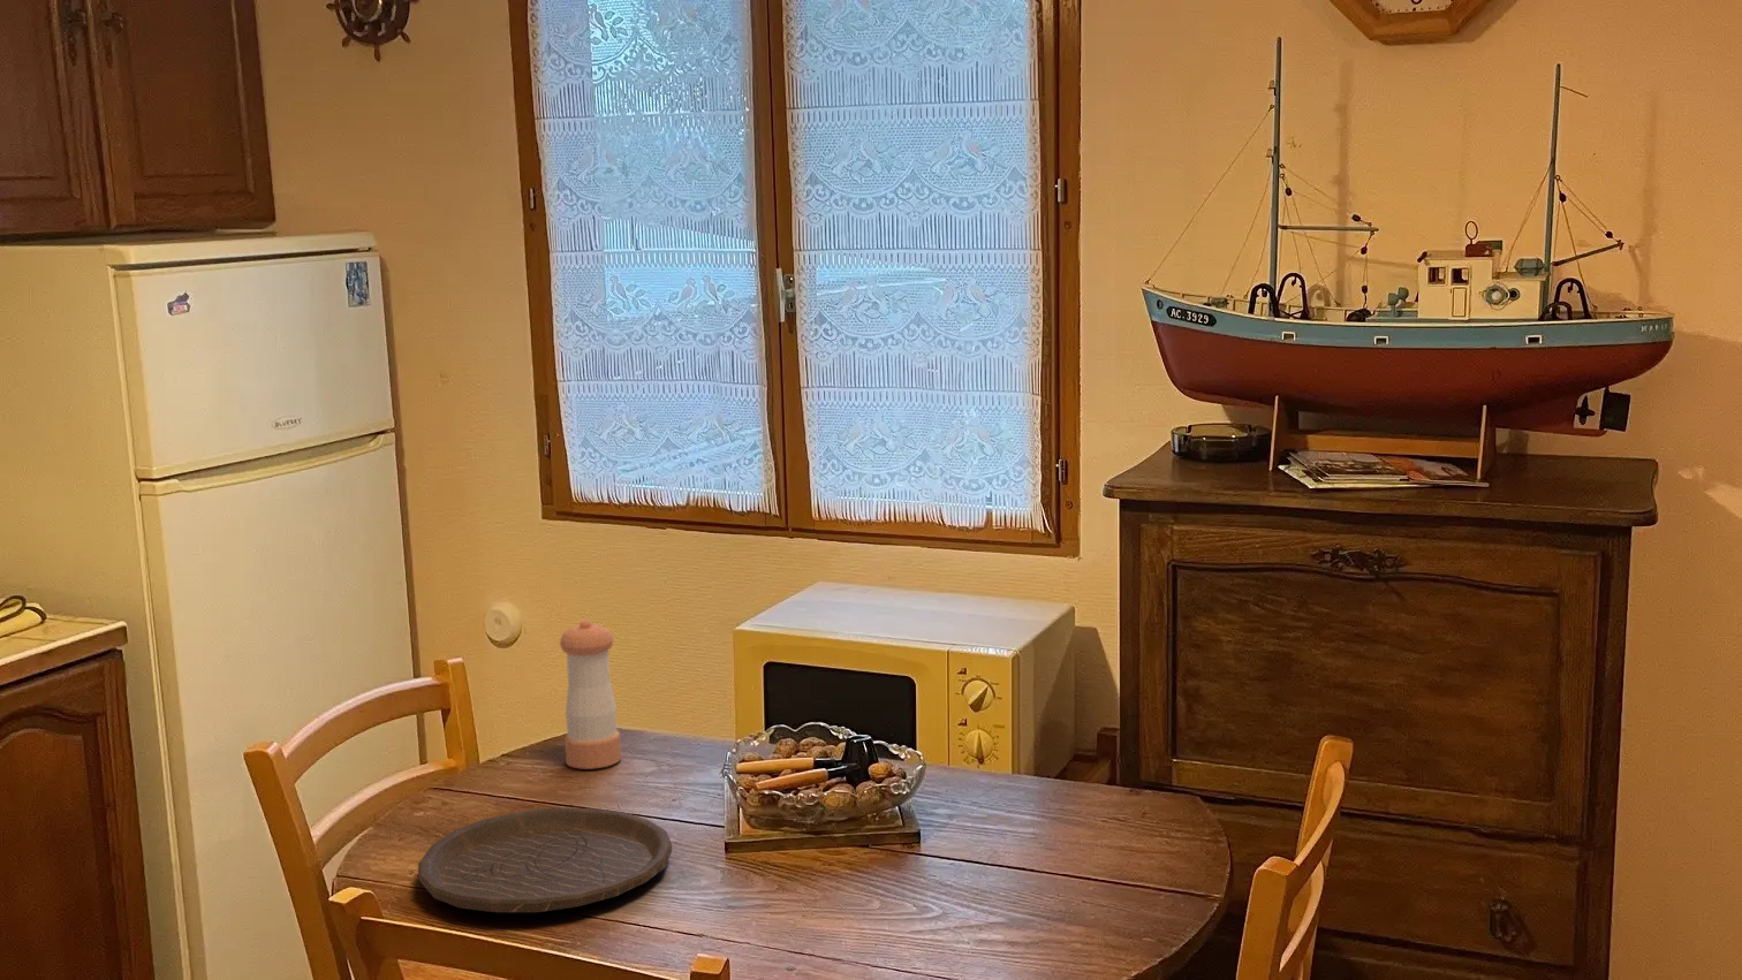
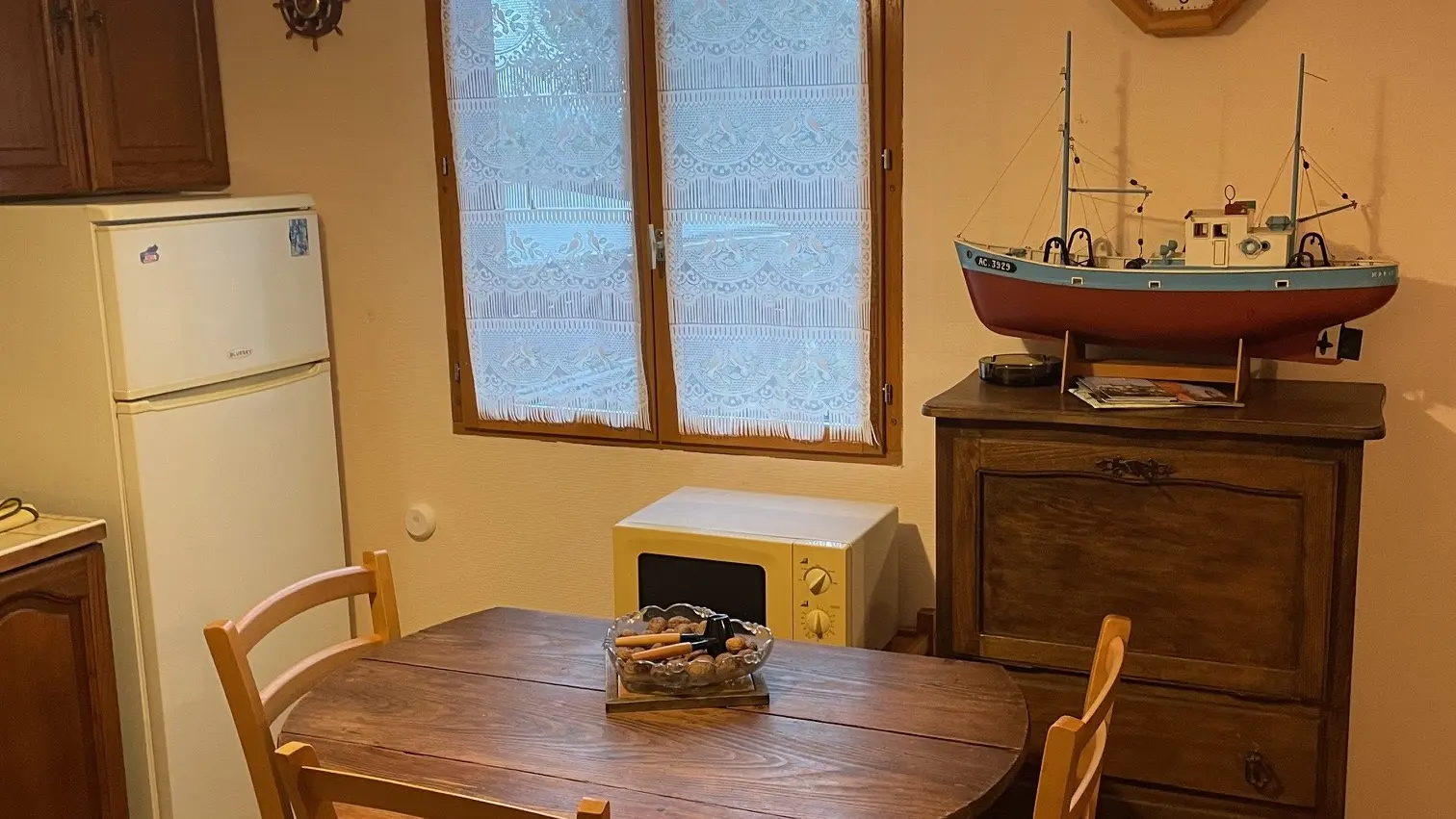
- pepper shaker (589, 690)
- plate (546, 860)
